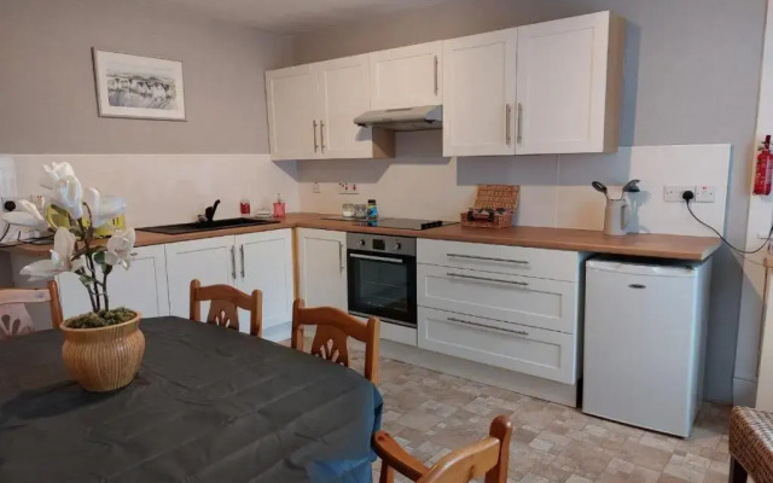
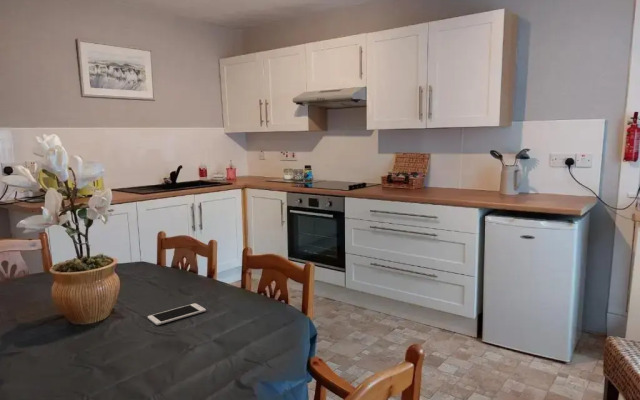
+ cell phone (177, 313)
